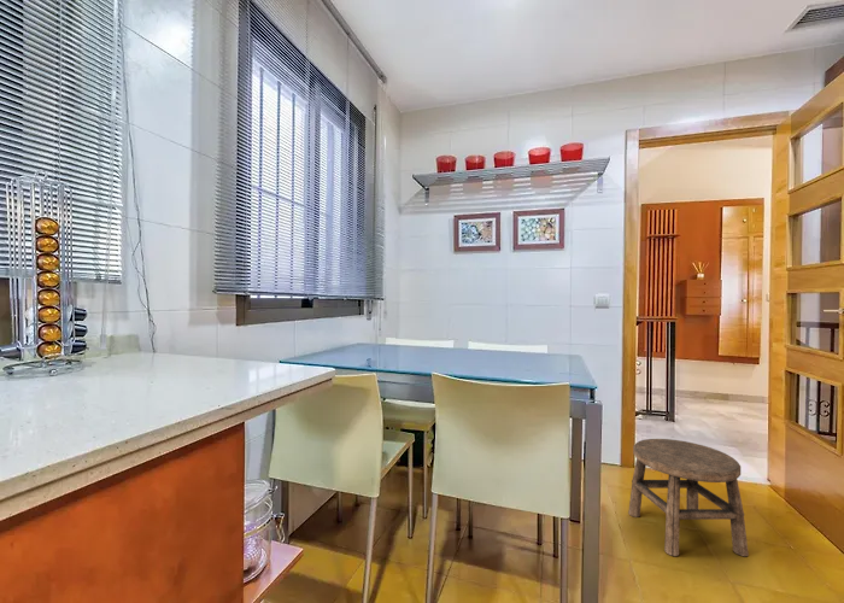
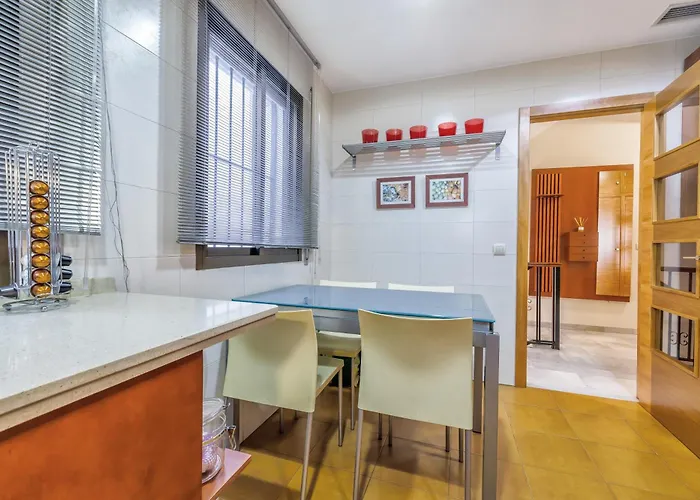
- stool (679, 492)
